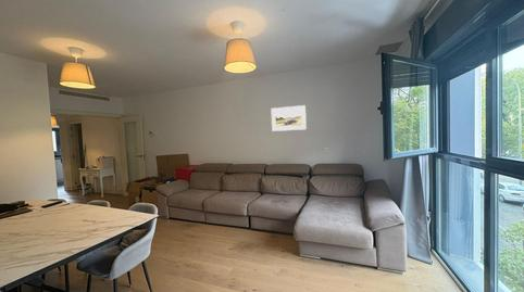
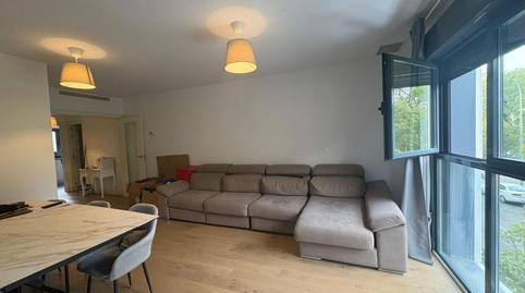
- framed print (288, 118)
